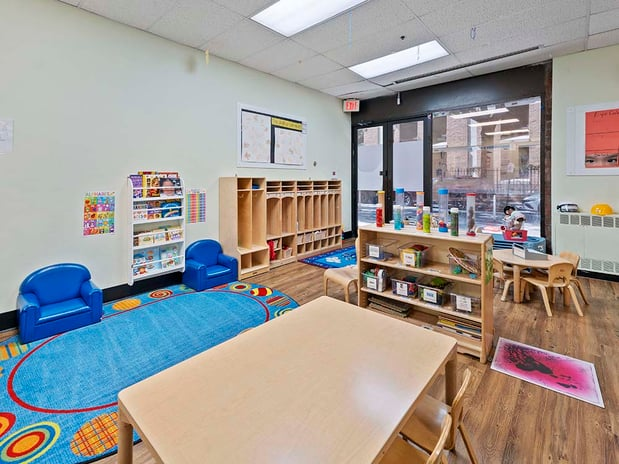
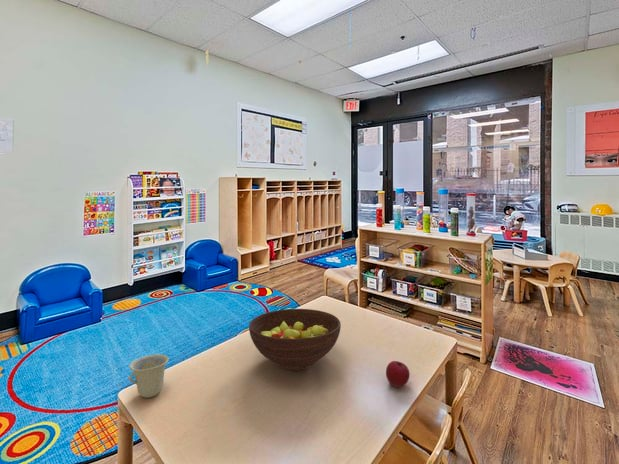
+ apple (397, 373)
+ fruit bowl (295, 342)
+ cup (150, 377)
